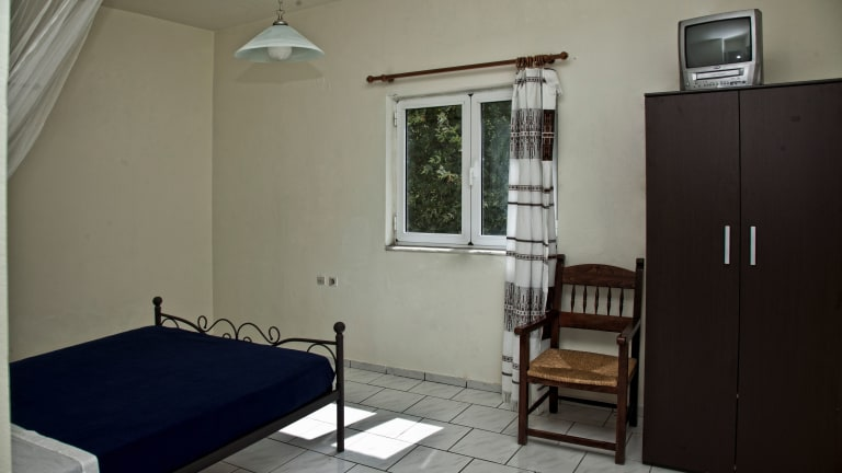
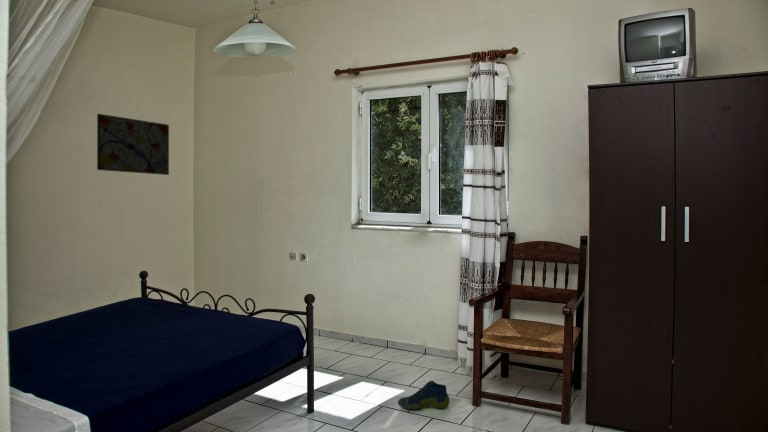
+ sneaker (423, 393)
+ wall art (135, 146)
